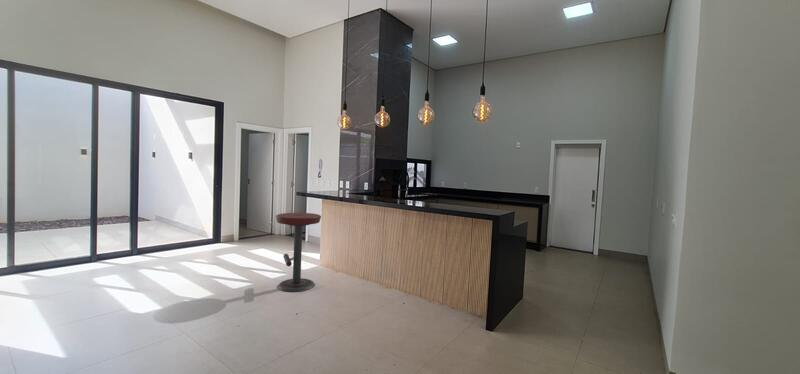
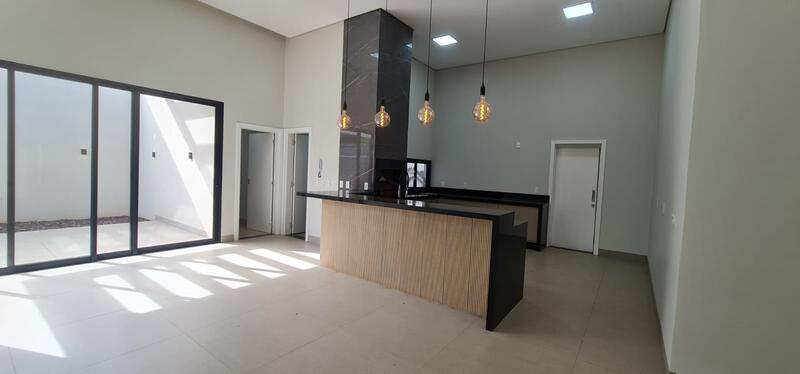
- bar stool (297, 250)
